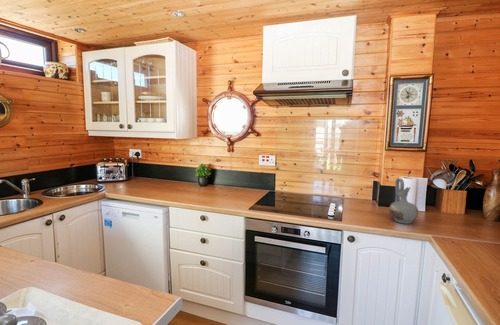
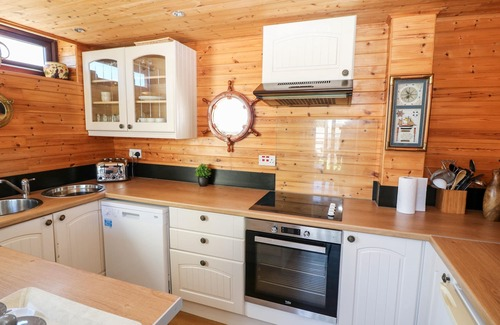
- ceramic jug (404, 200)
